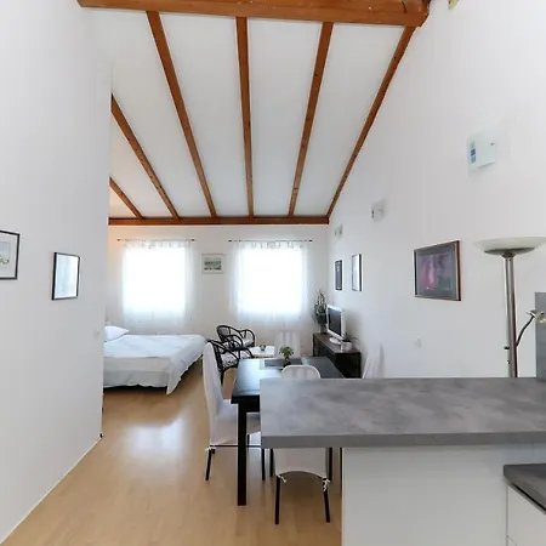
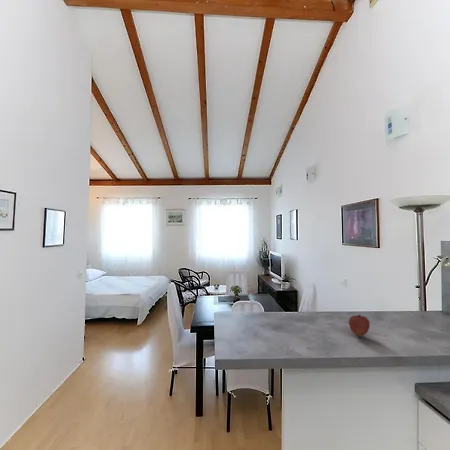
+ fruit (359, 324)
